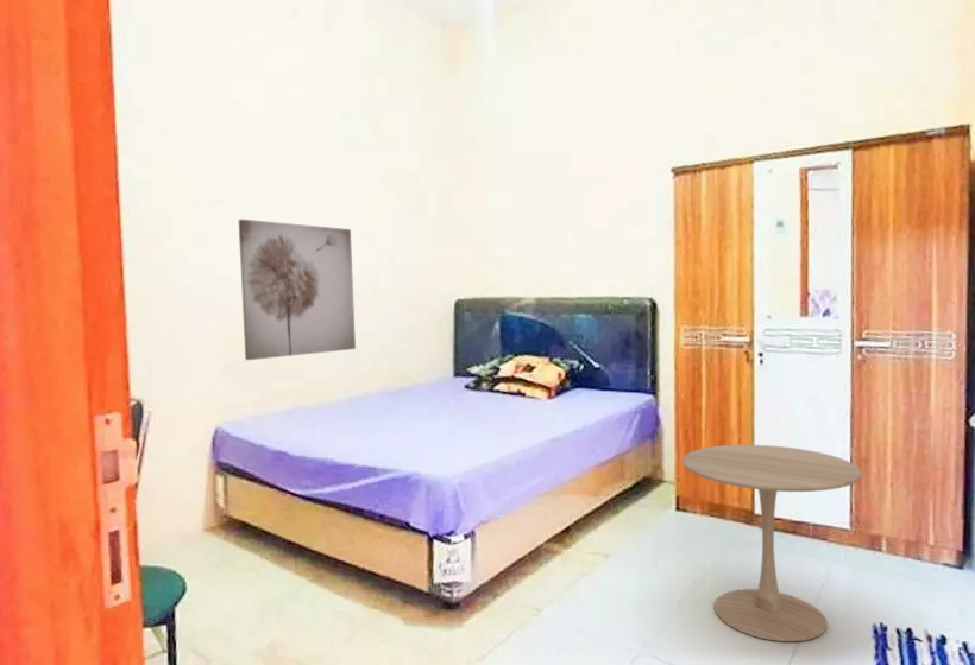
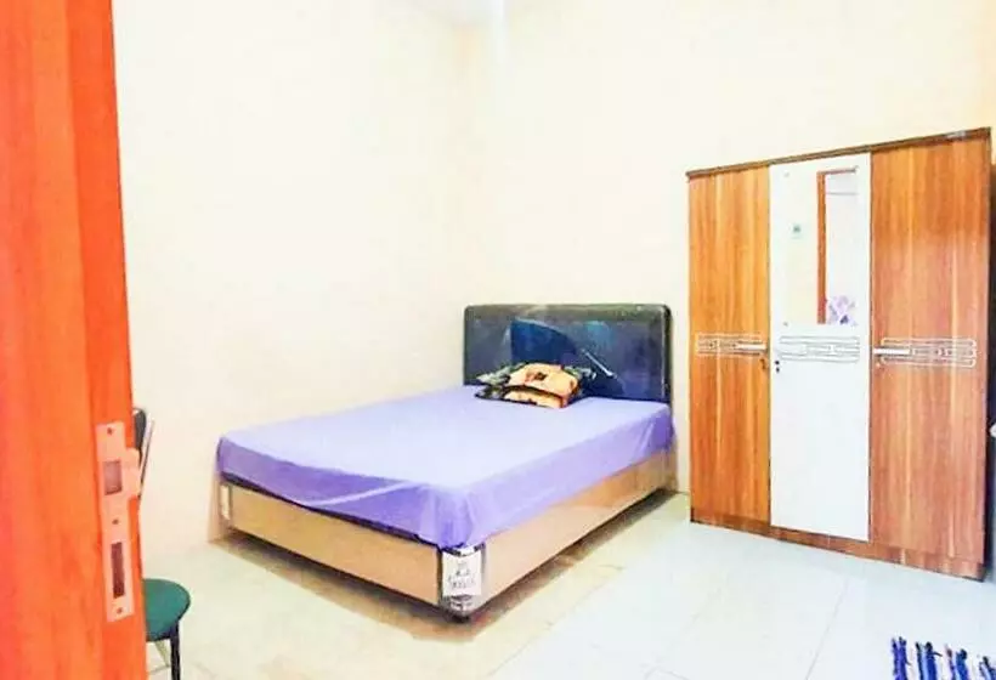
- side table (767, 539)
- wall art (301, 290)
